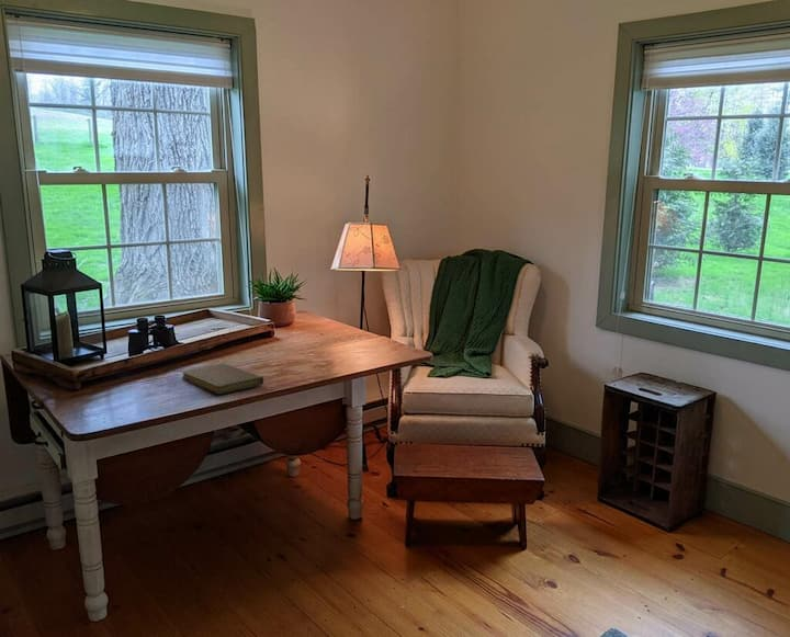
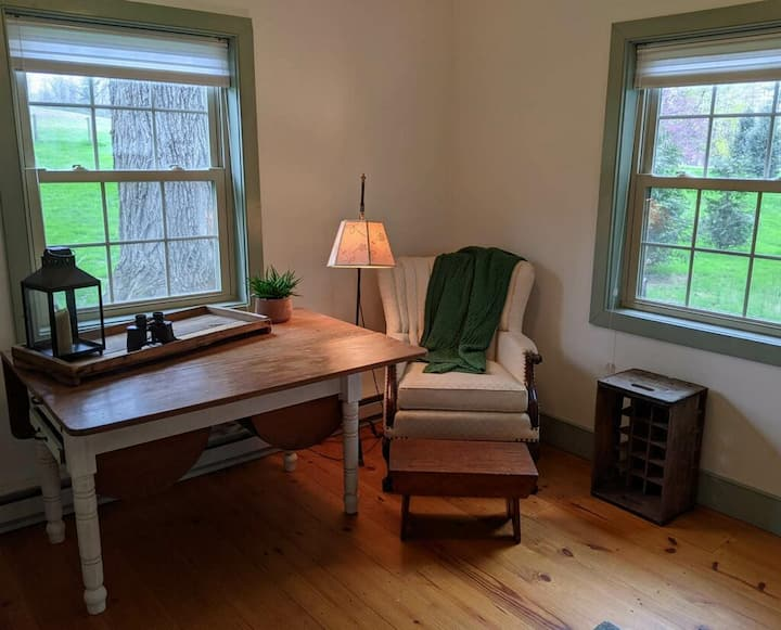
- notebook (222, 377)
